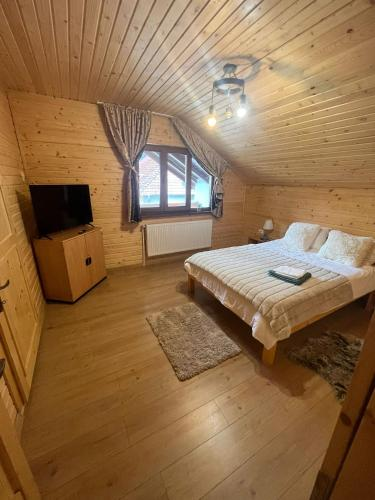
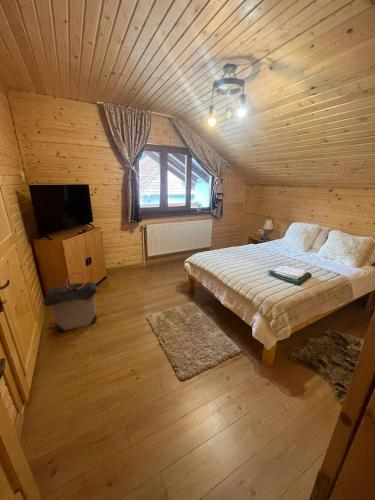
+ laundry hamper (72, 300)
